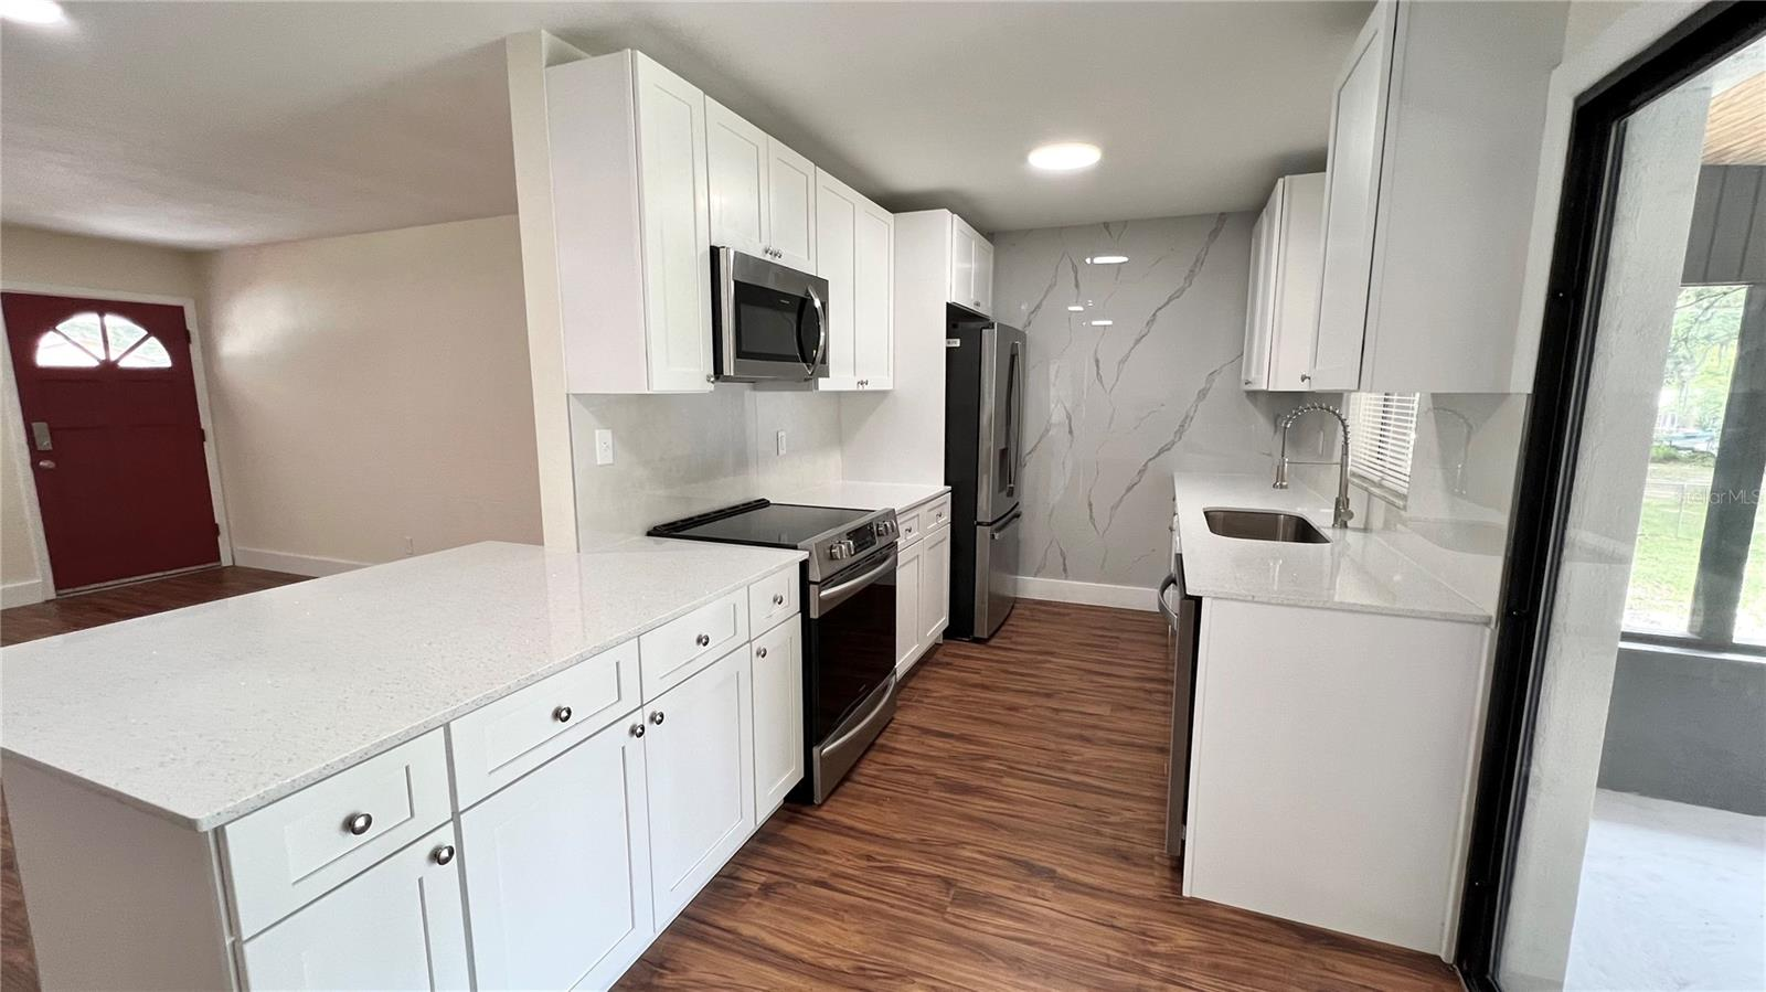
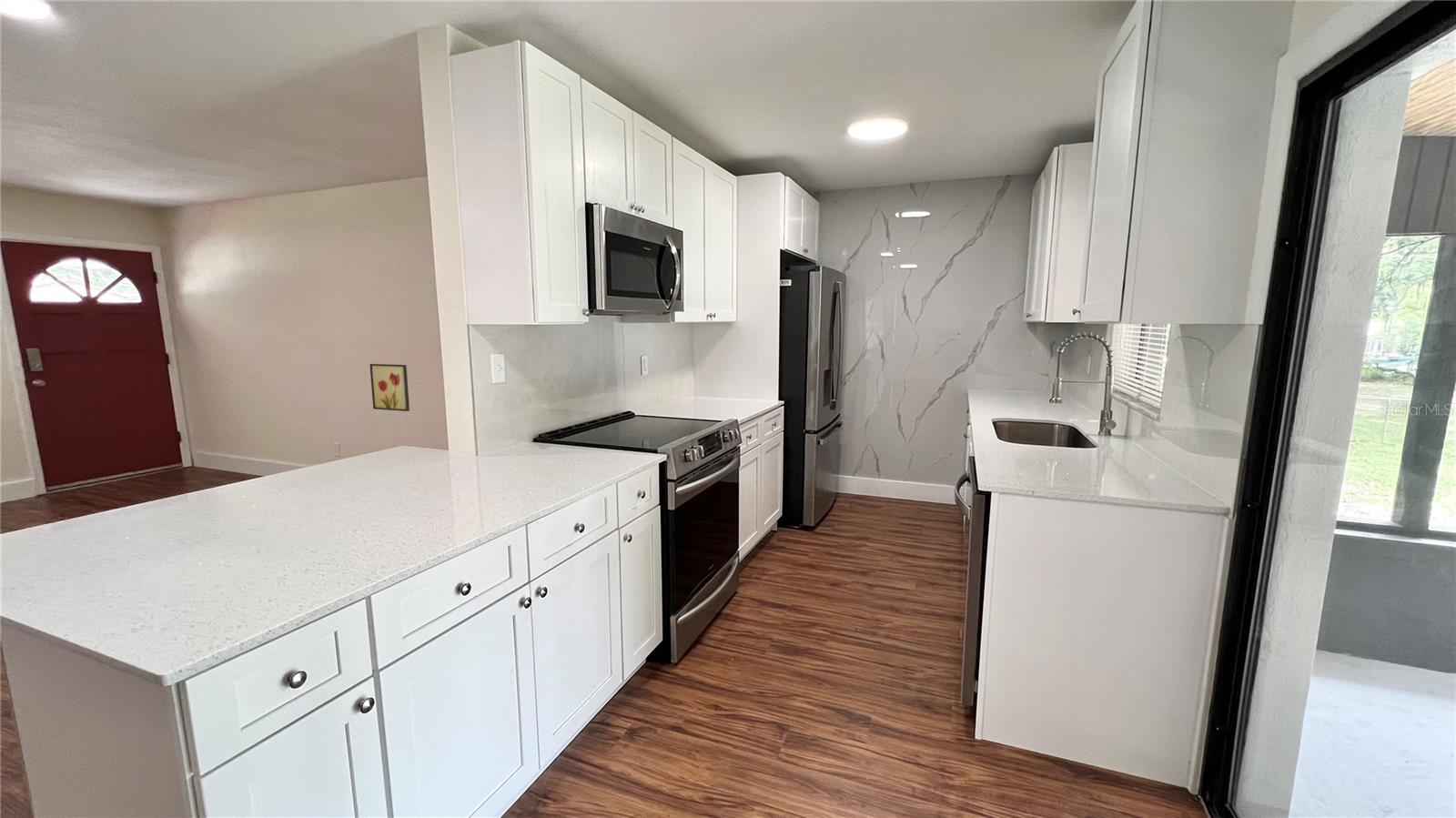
+ wall art (390, 387)
